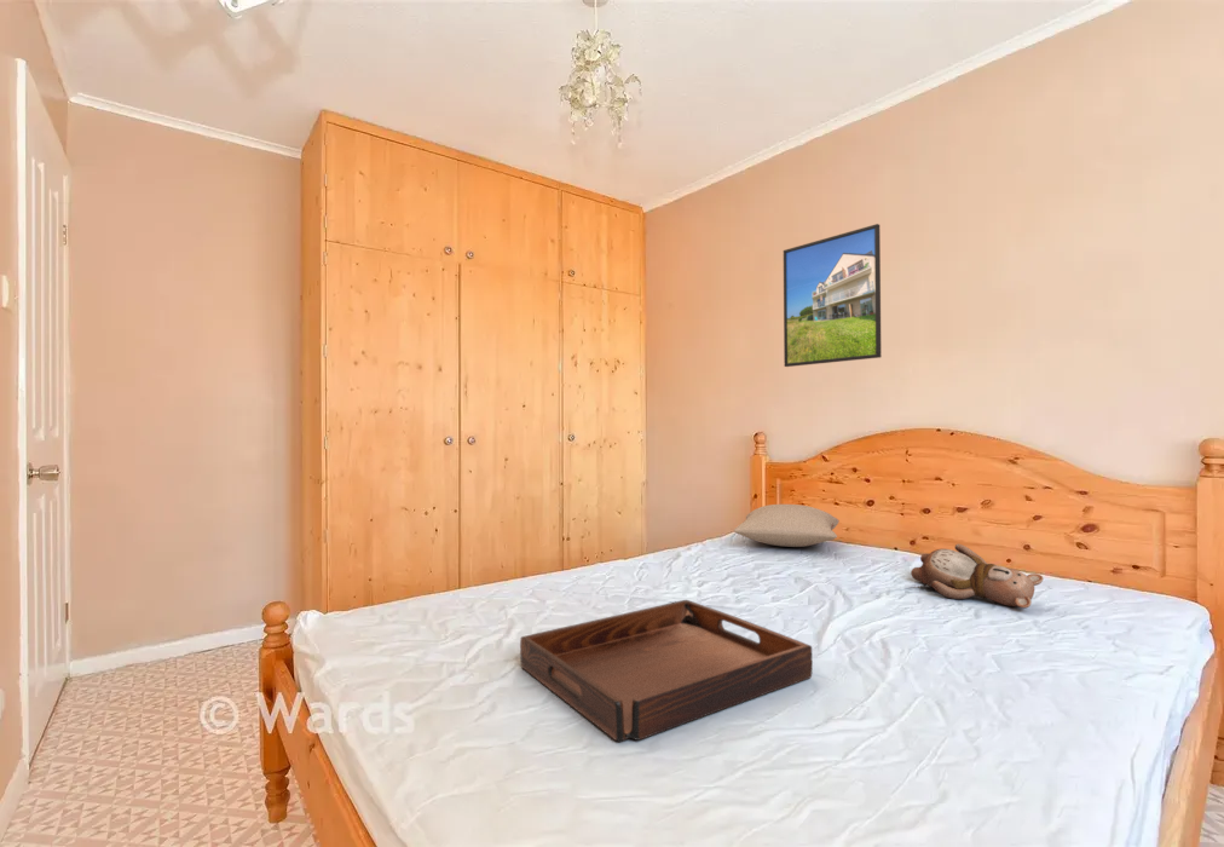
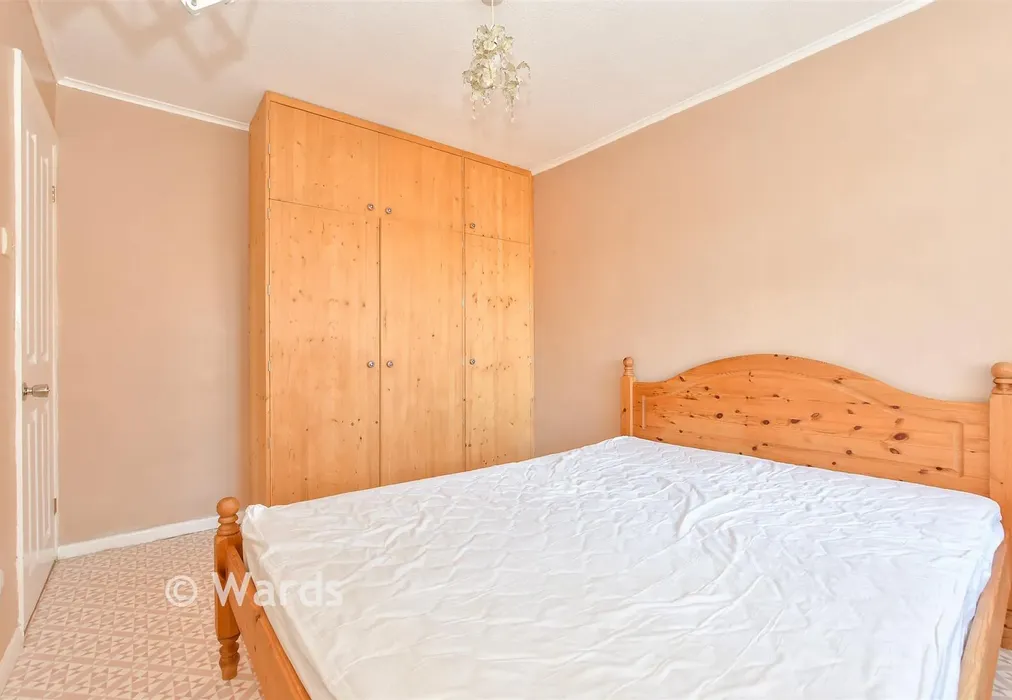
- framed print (828, 300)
- teddy bear (971, 572)
- serving tray (662, 655)
- pillow (787, 525)
